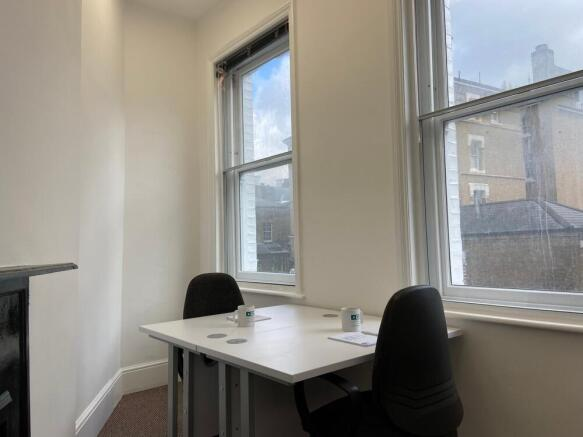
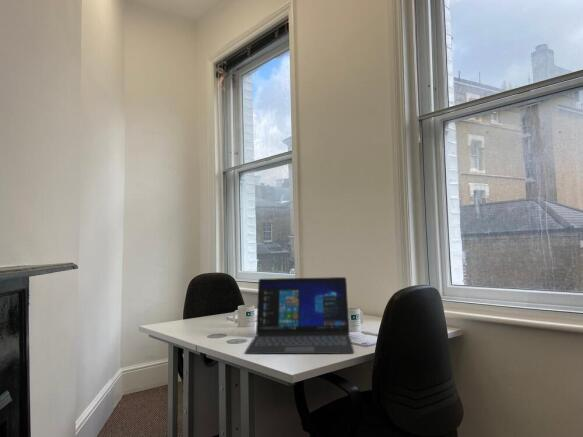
+ laptop (300, 311)
